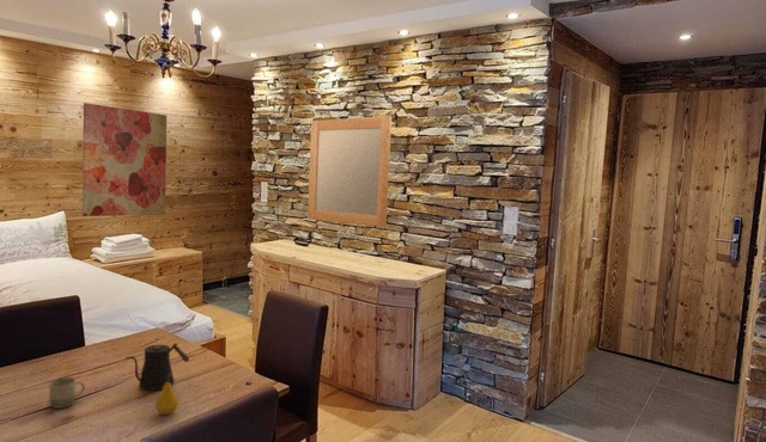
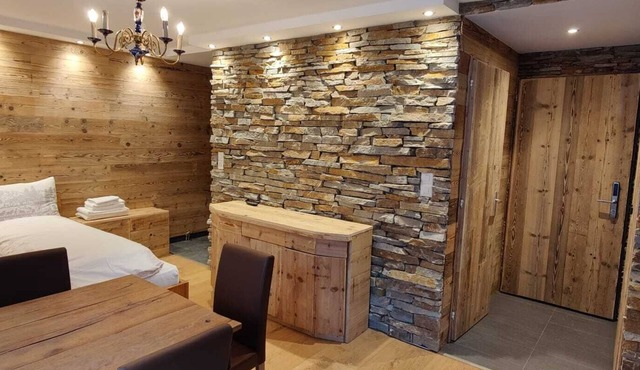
- fruit (166, 393)
- home mirror (346, 171)
- kettle (158, 364)
- cup (67, 391)
- wall art (127, 162)
